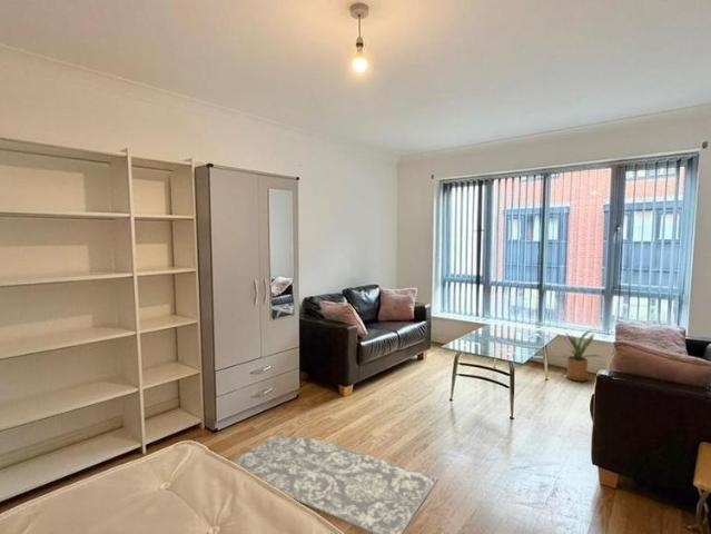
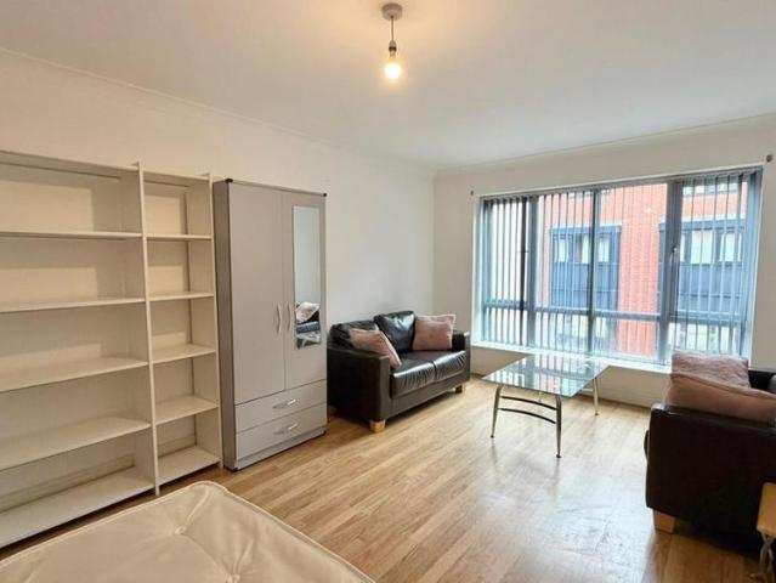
- house plant (576, 352)
- rug (327, 472)
